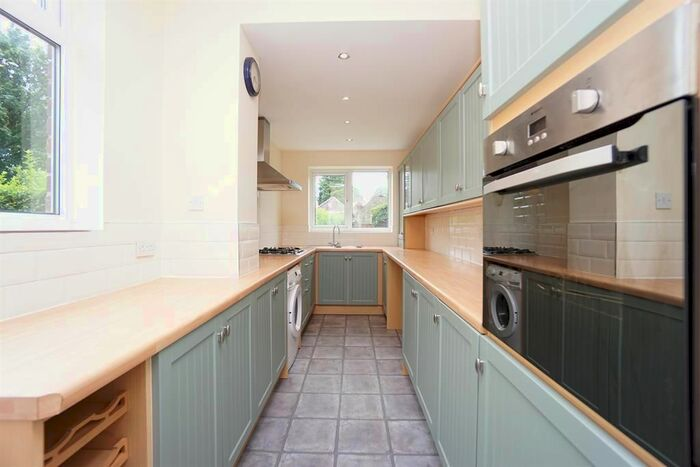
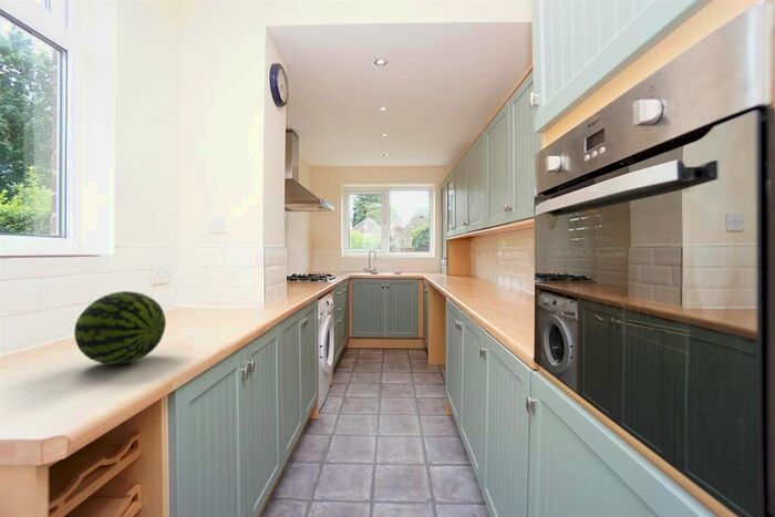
+ fruit (122, 327)
